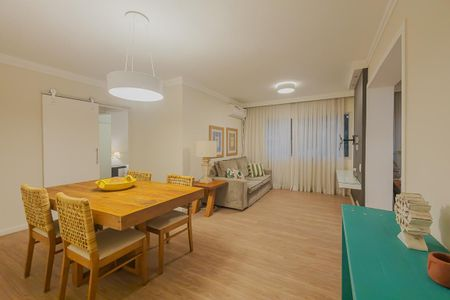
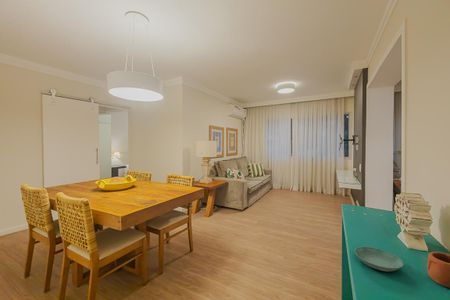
+ saucer (377, 259)
